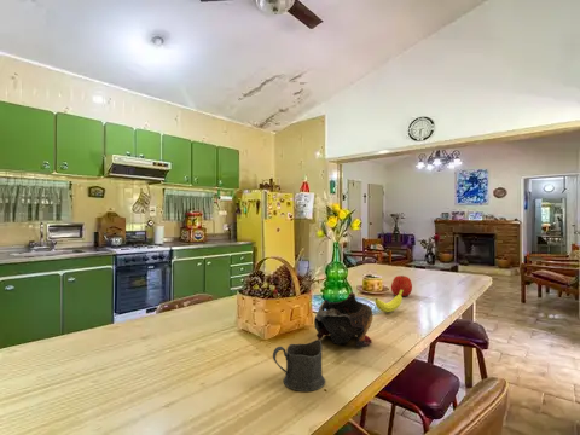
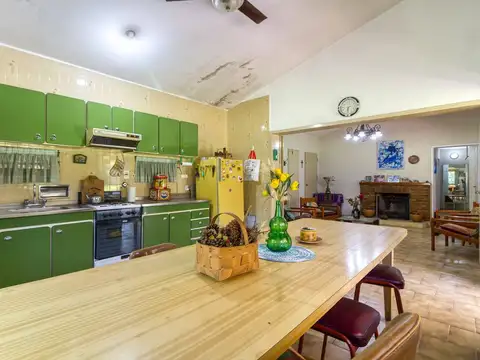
- banana (389, 302)
- apple (401, 284)
- cup (298, 361)
- decorative bowl (343, 319)
